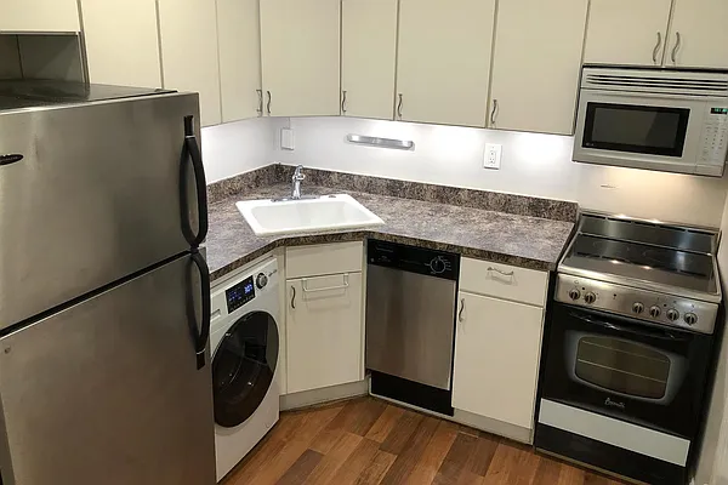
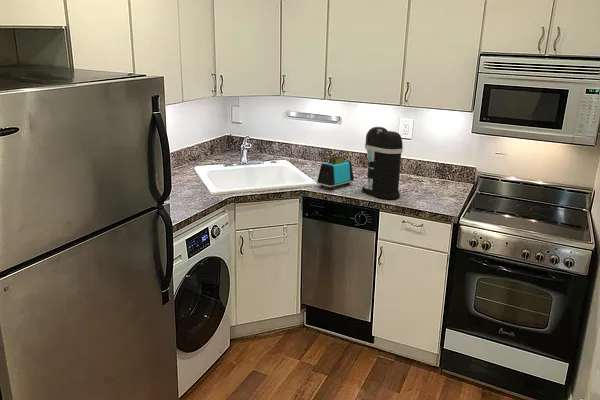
+ coffee maker (382, 161)
+ toaster (336, 171)
